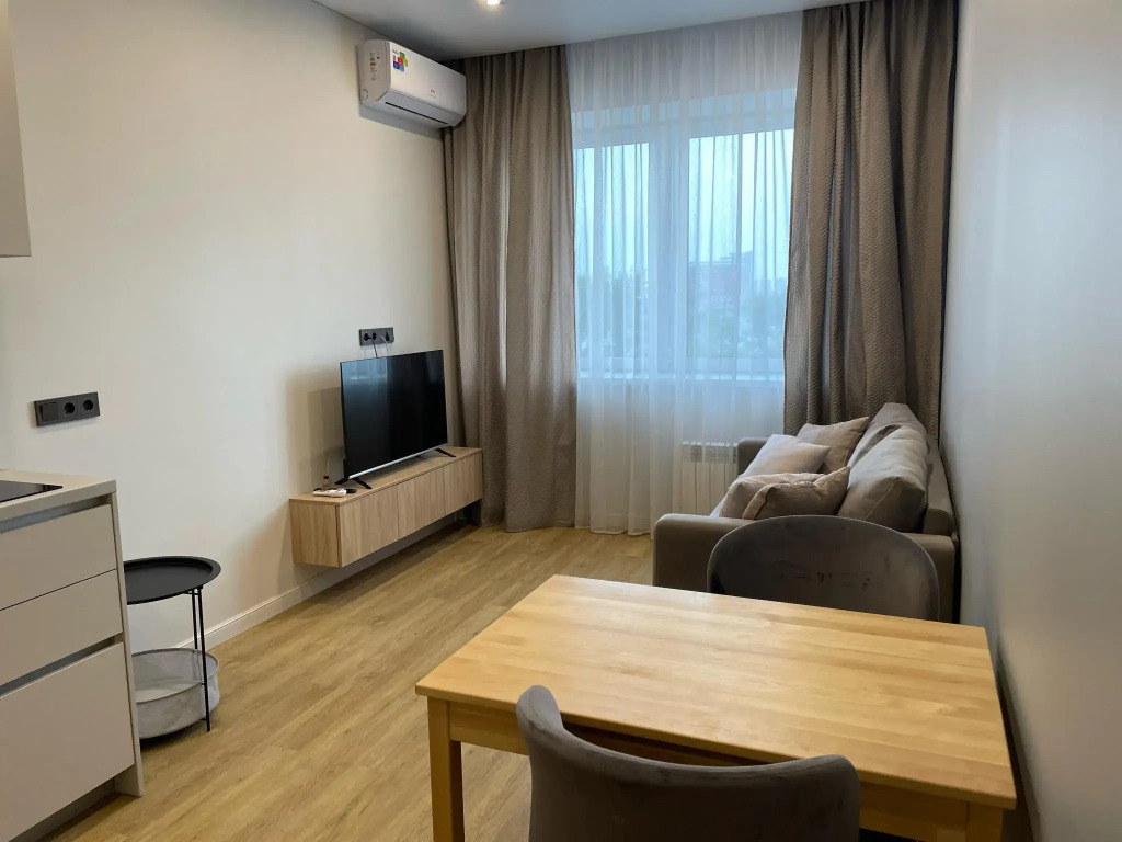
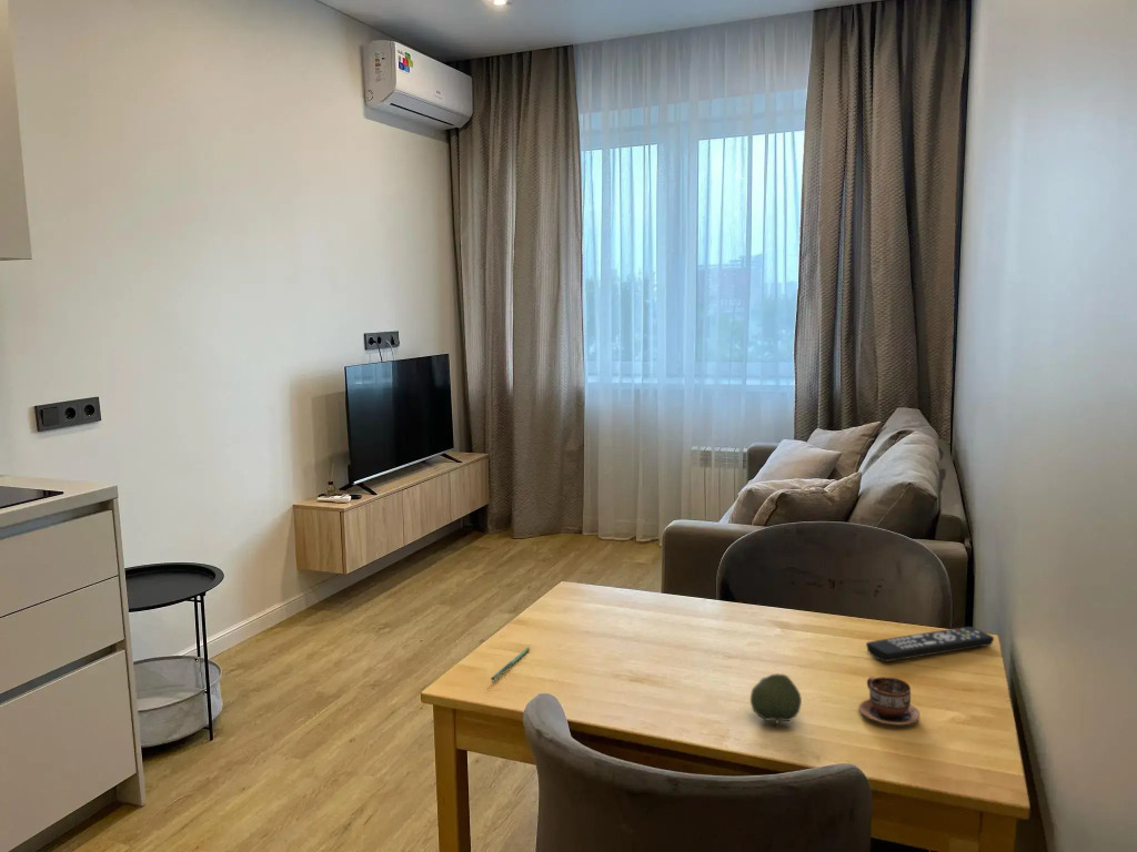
+ remote control (929, 643)
+ cup (887, 699)
+ fruit (775, 697)
+ pen (511, 662)
